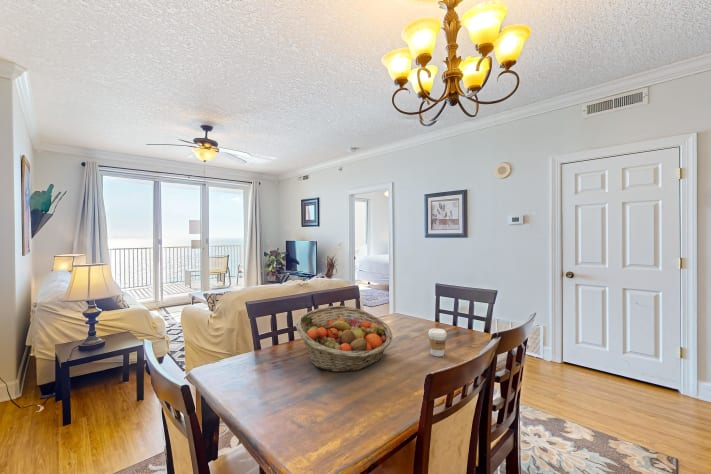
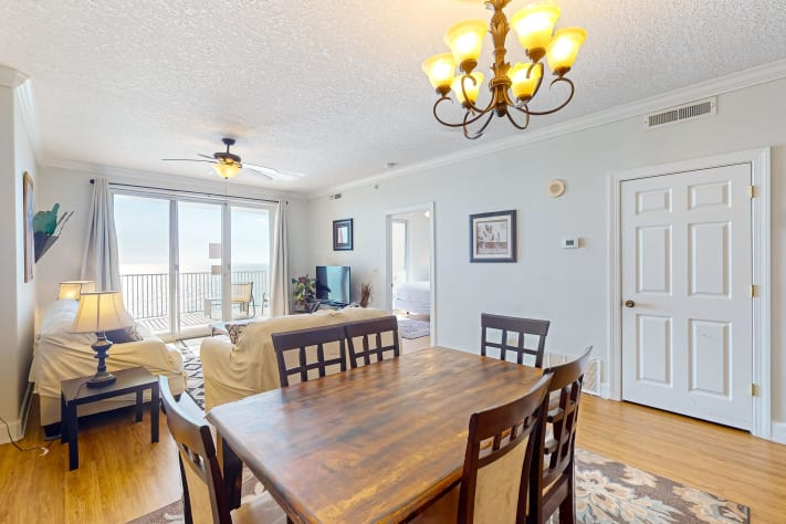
- coffee cup (437, 342)
- fruit basket (345, 335)
